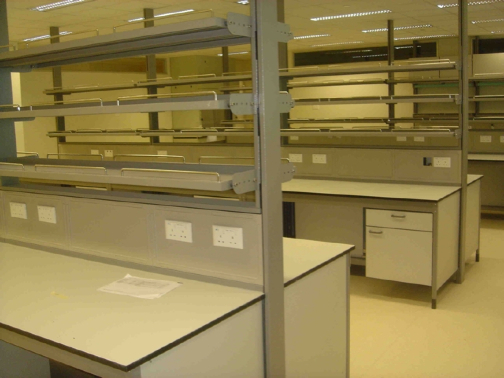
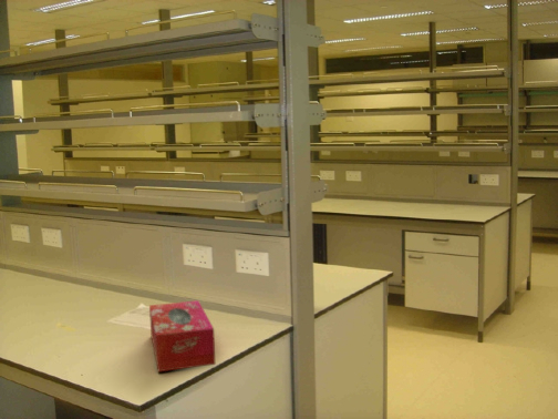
+ tissue box (179, 333)
